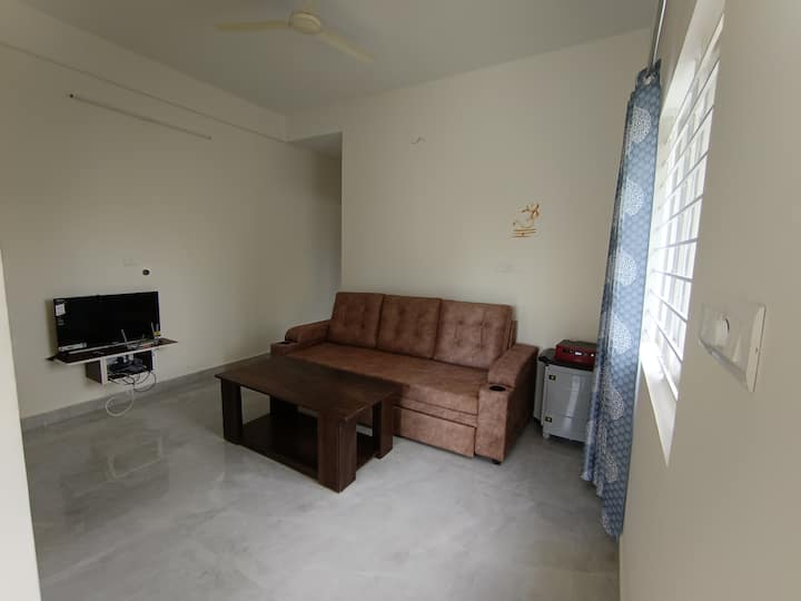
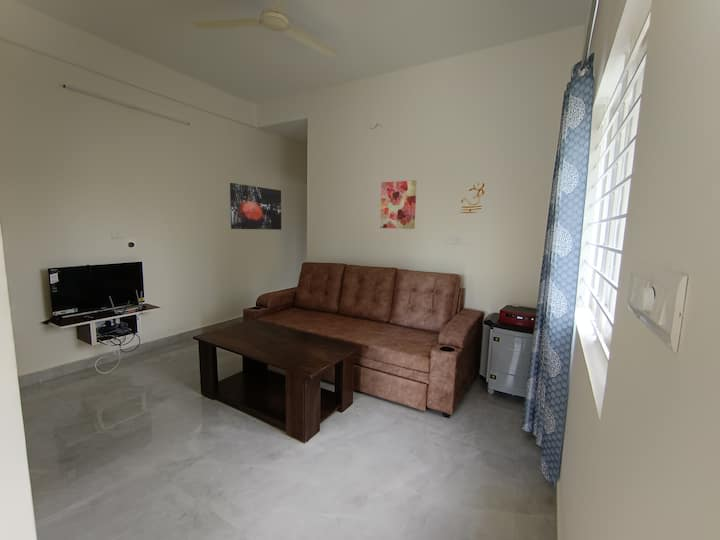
+ wall art (257, 208)
+ wall art (397, 205)
